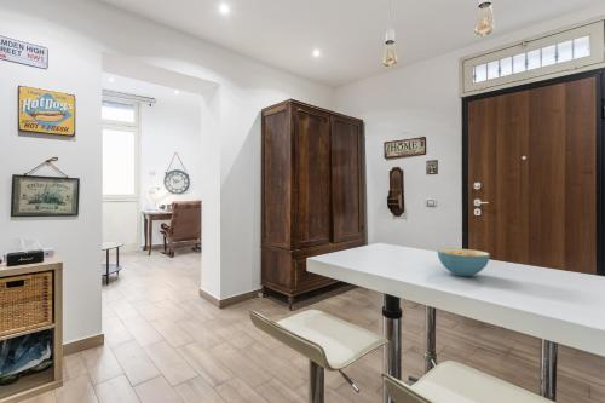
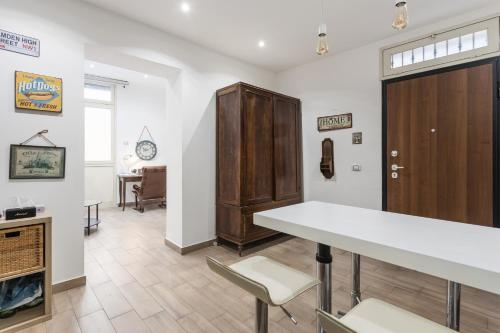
- cereal bowl (462, 263)
